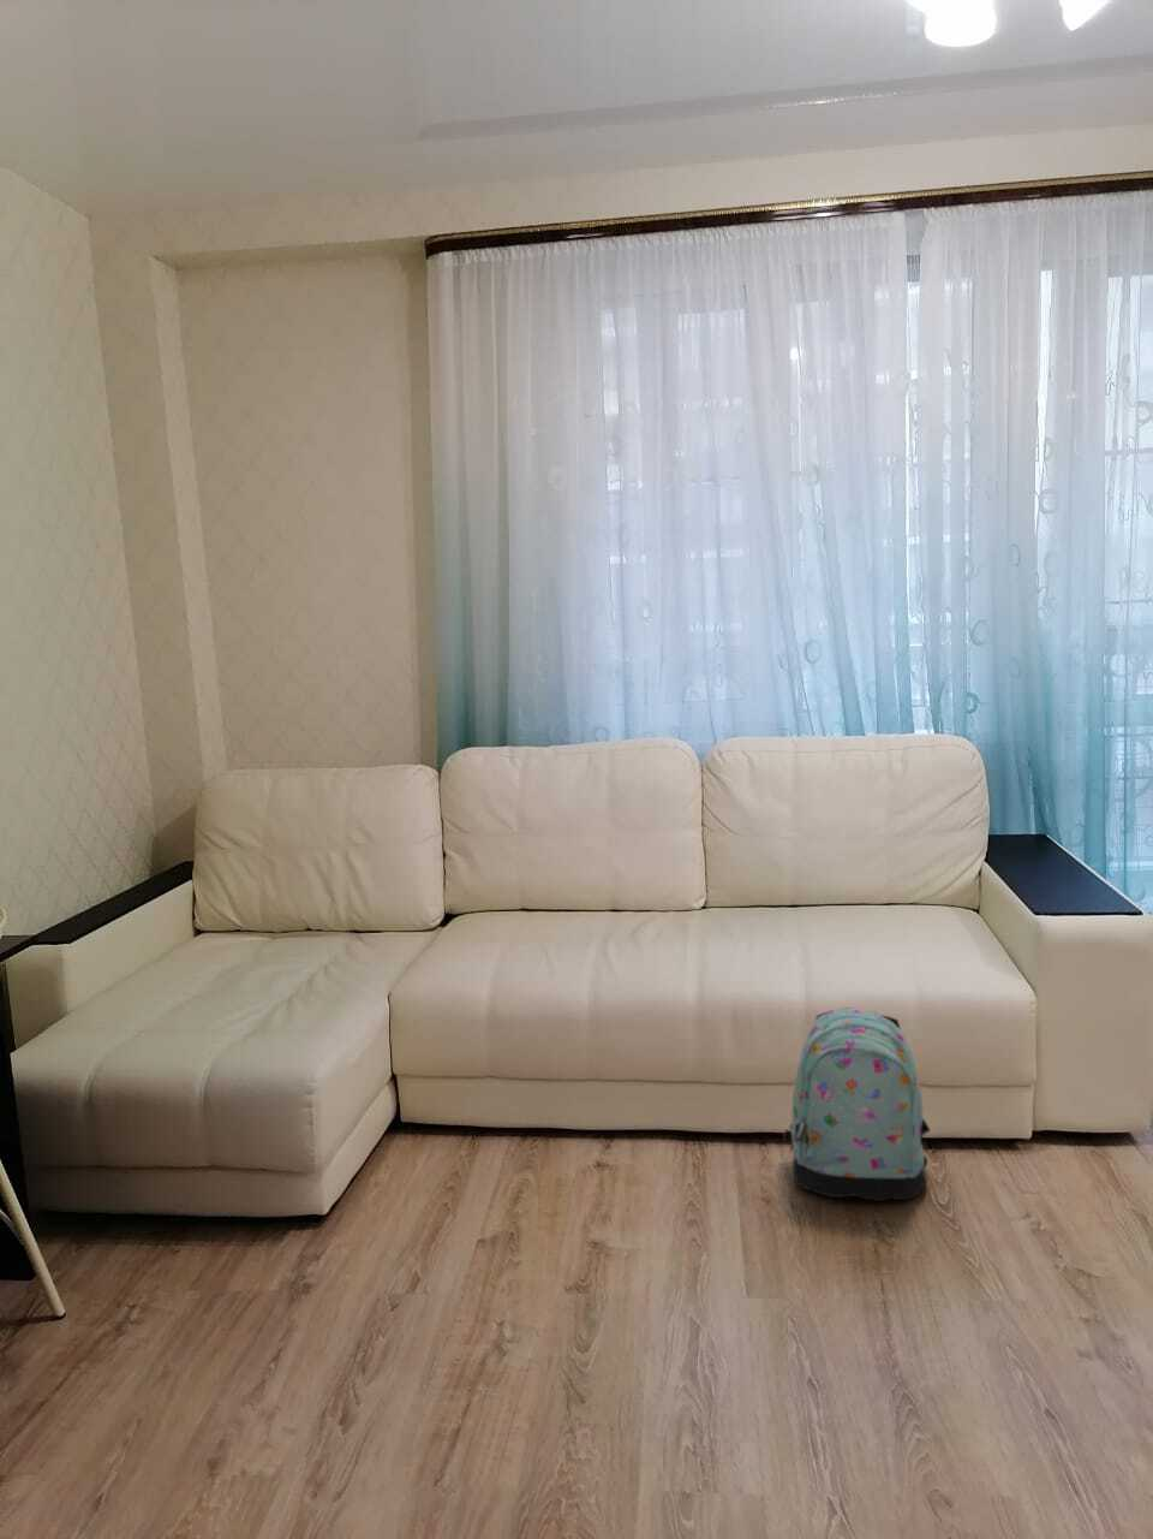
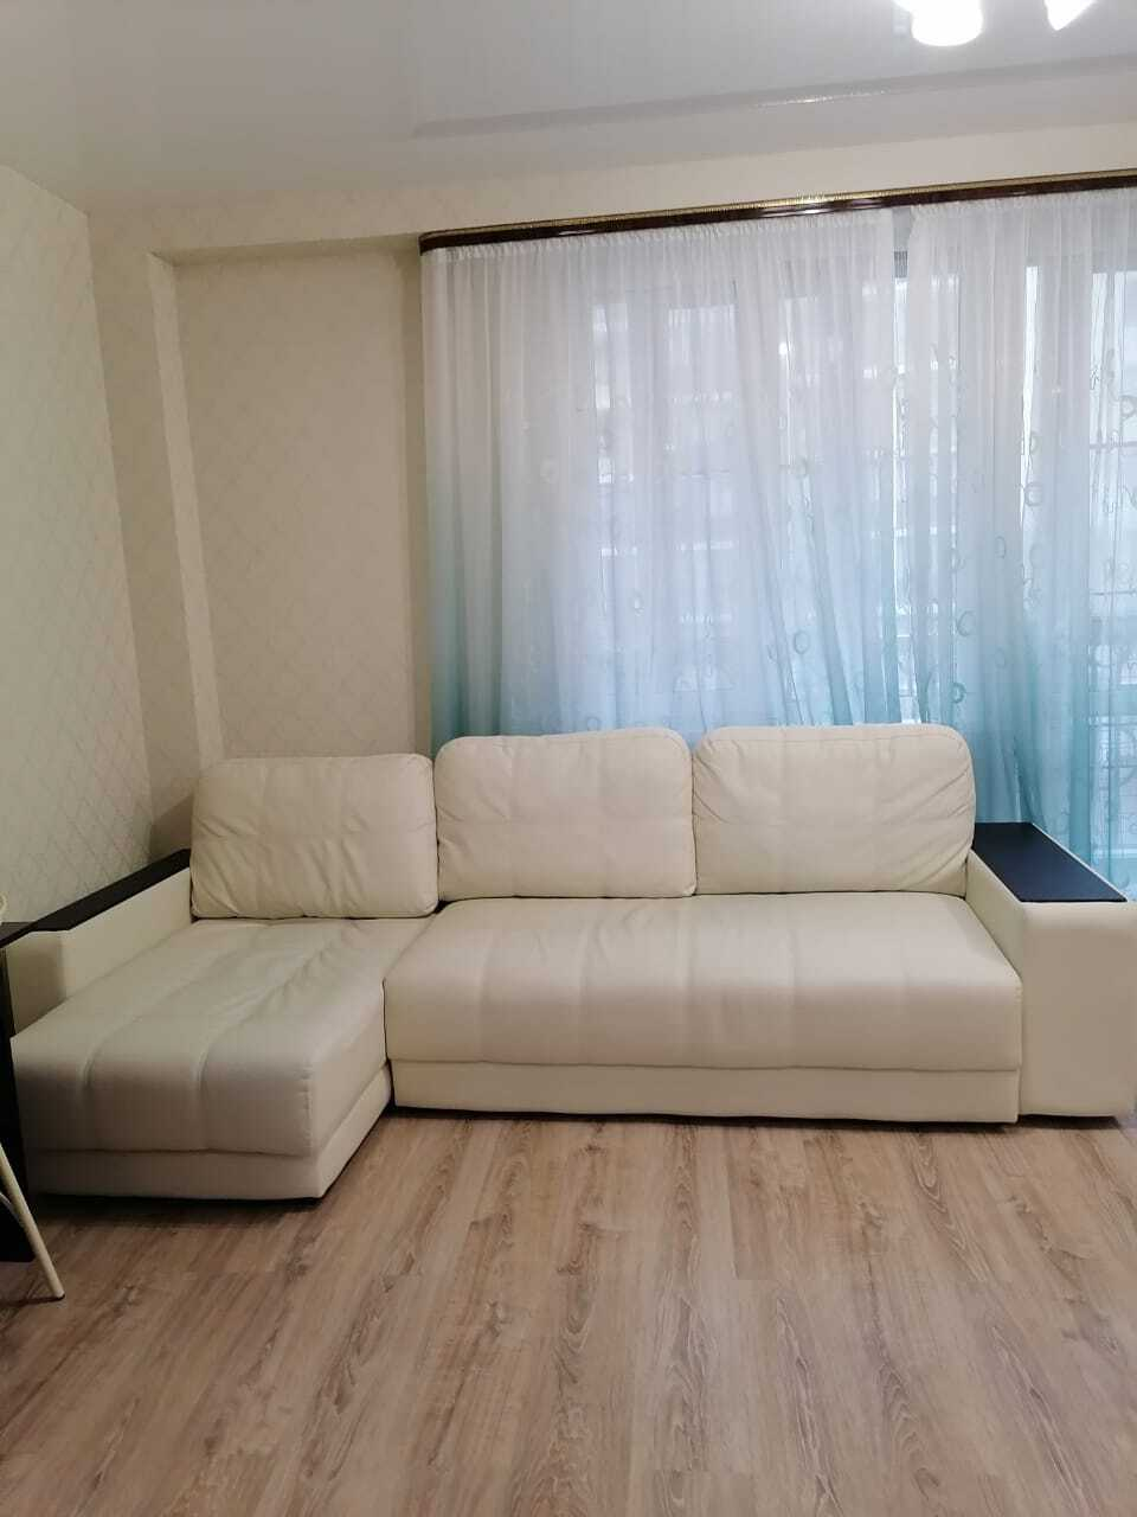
- backpack (860, 1103)
